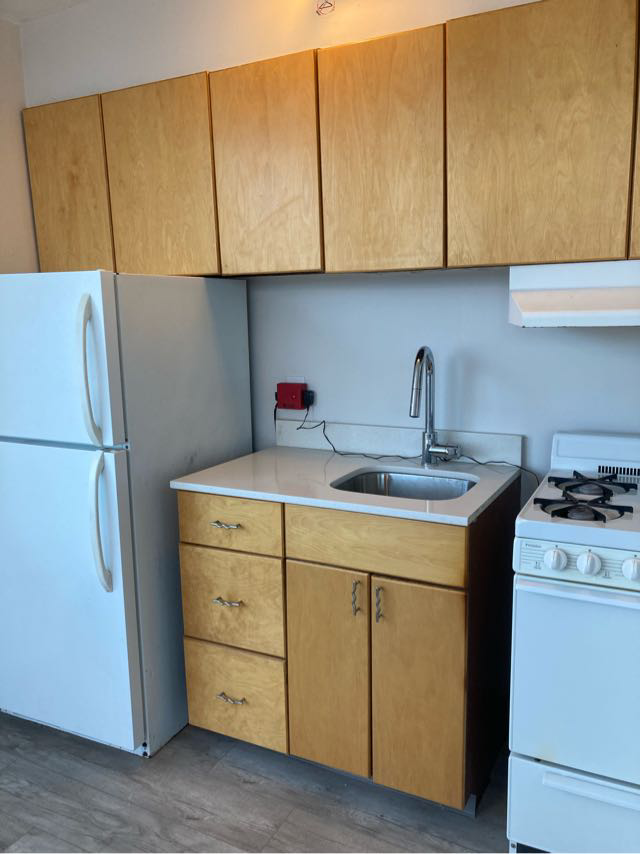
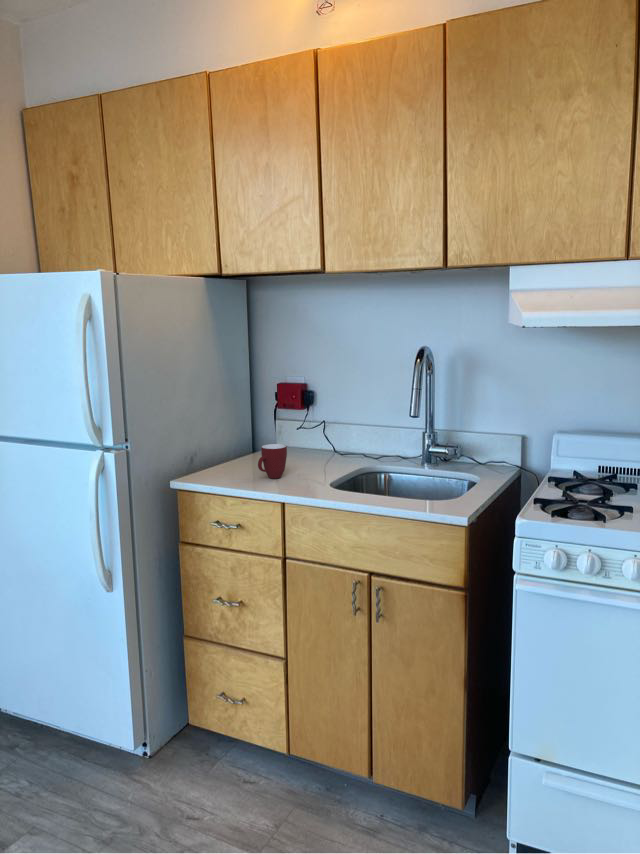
+ mug (271, 462)
